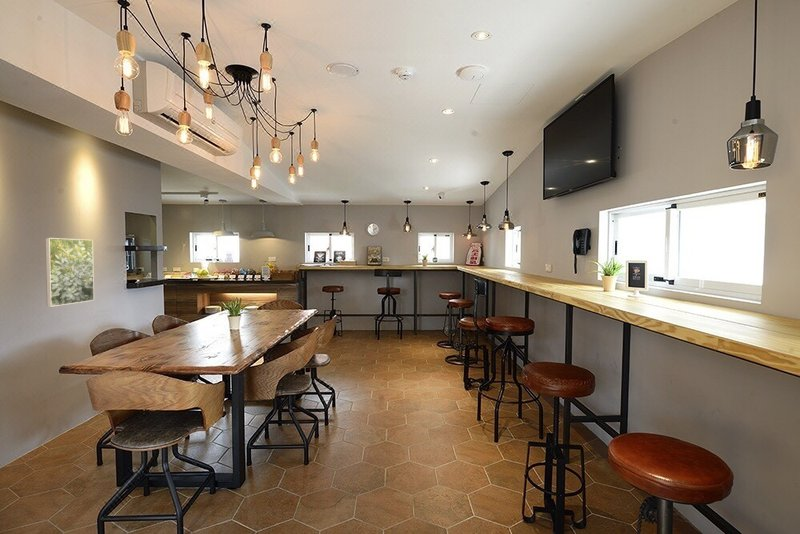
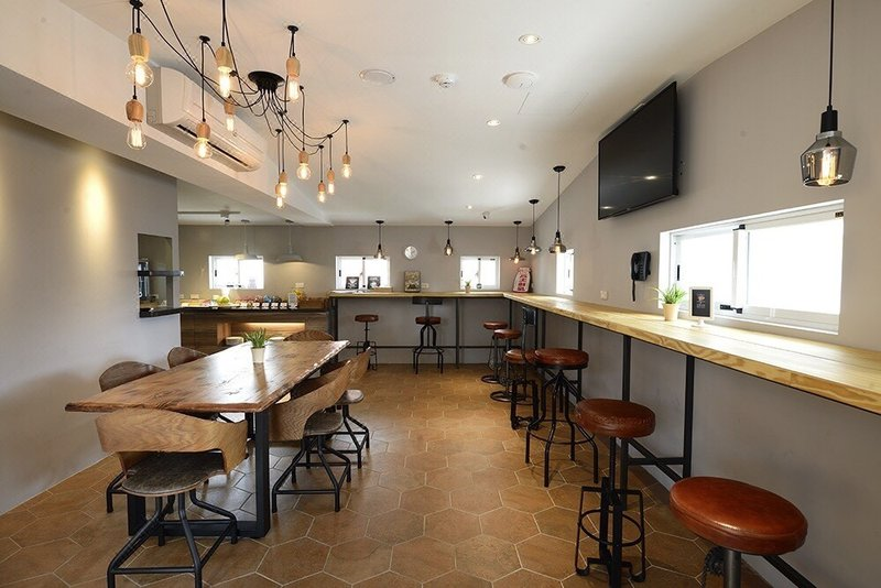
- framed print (71, 271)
